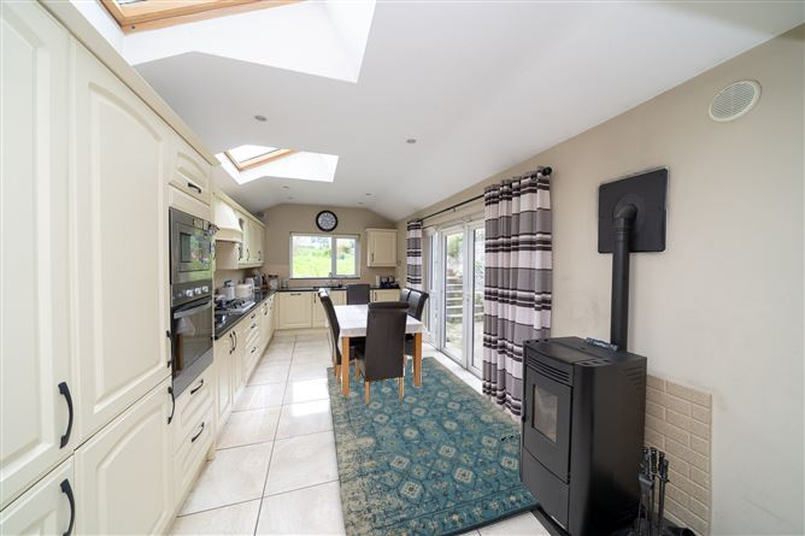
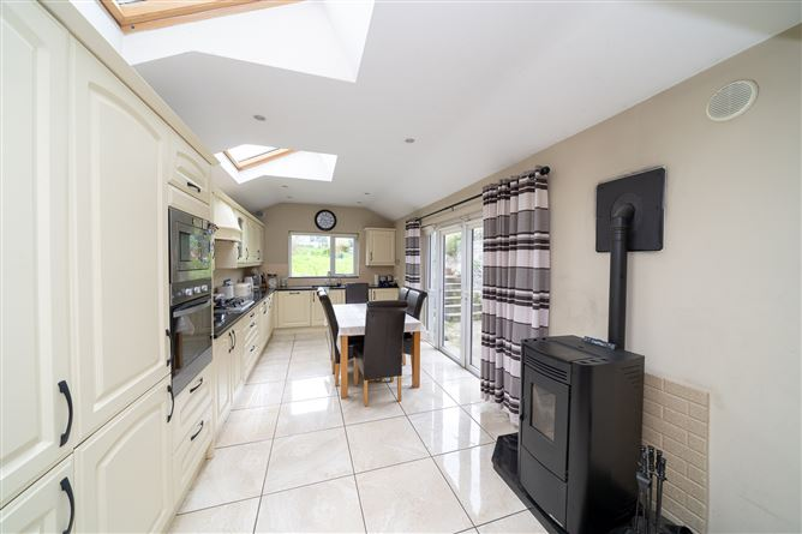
- rug (413, 406)
